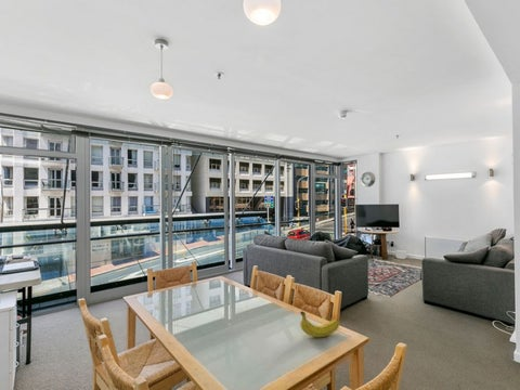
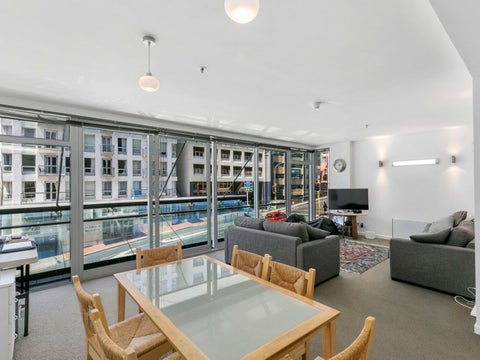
- fruit (321, 325)
